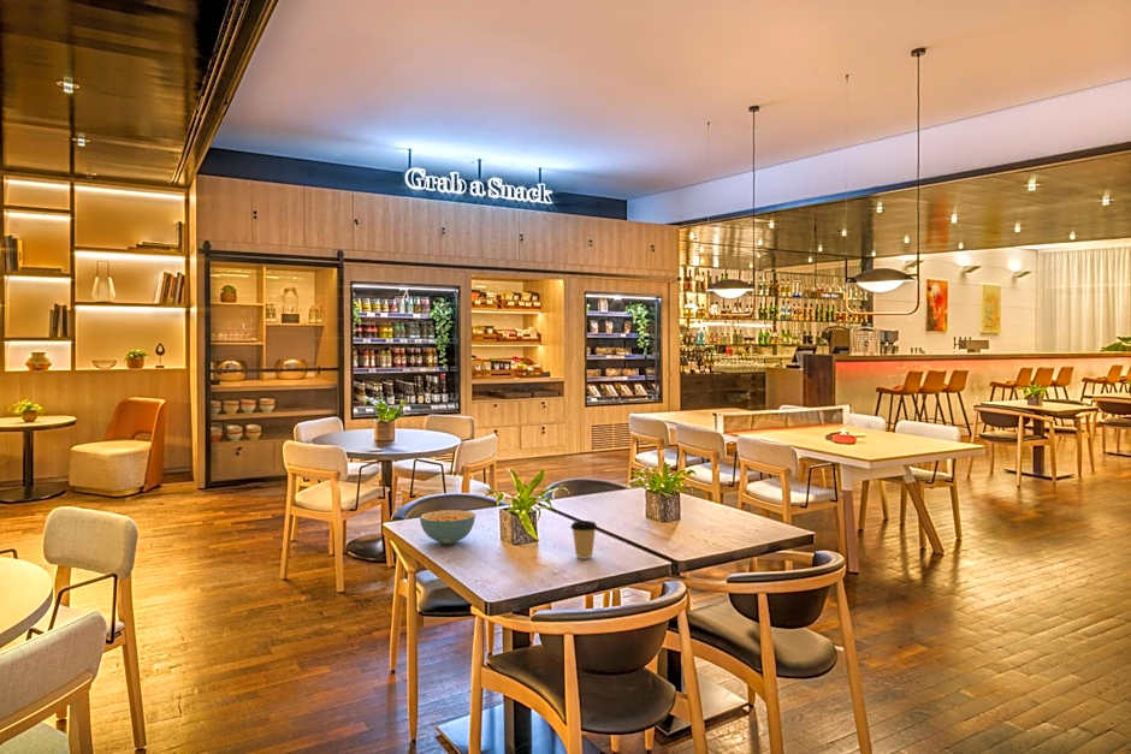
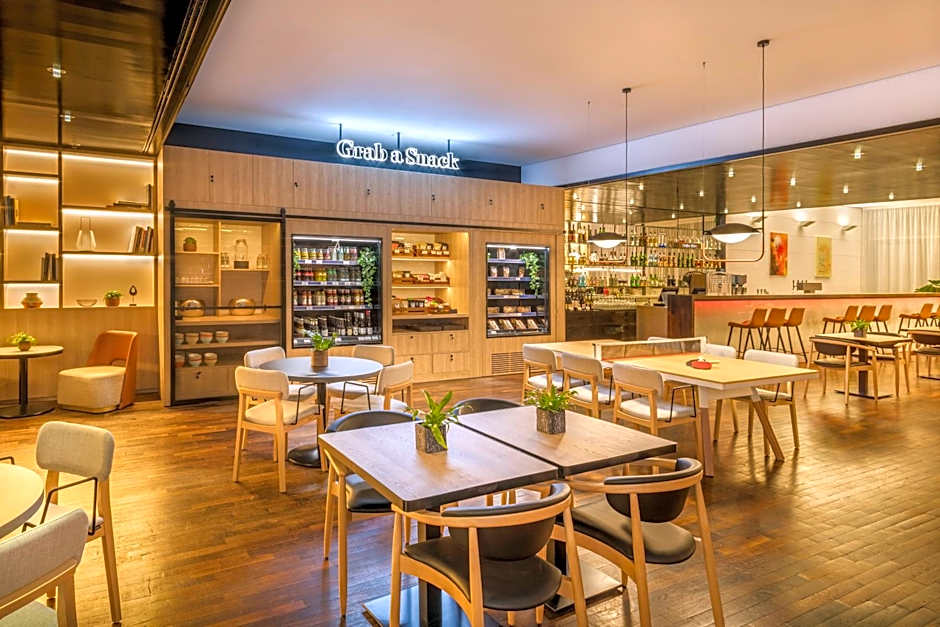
- cereal bowl (448, 528)
- coffee cup (584, 539)
